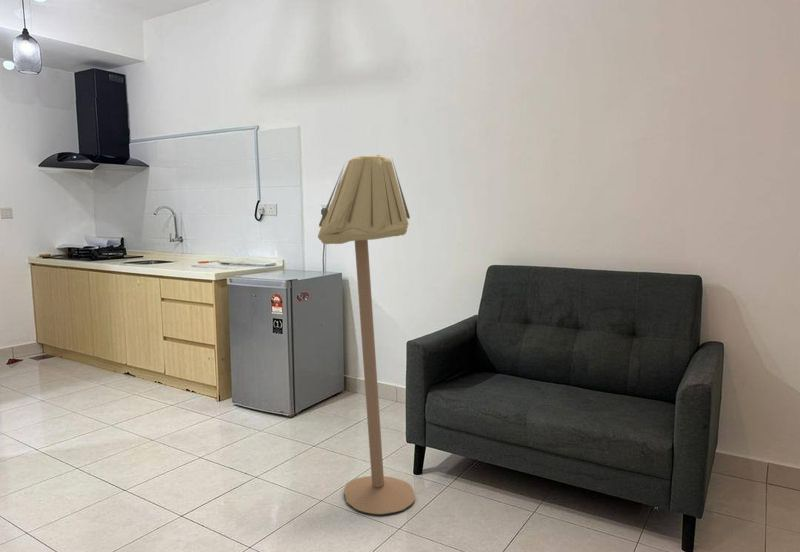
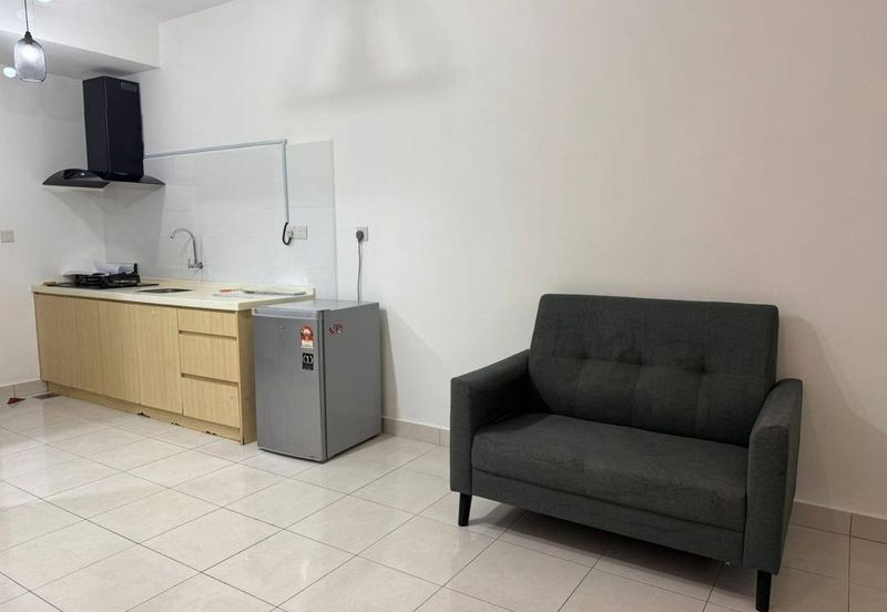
- floor lamp (368, 334)
